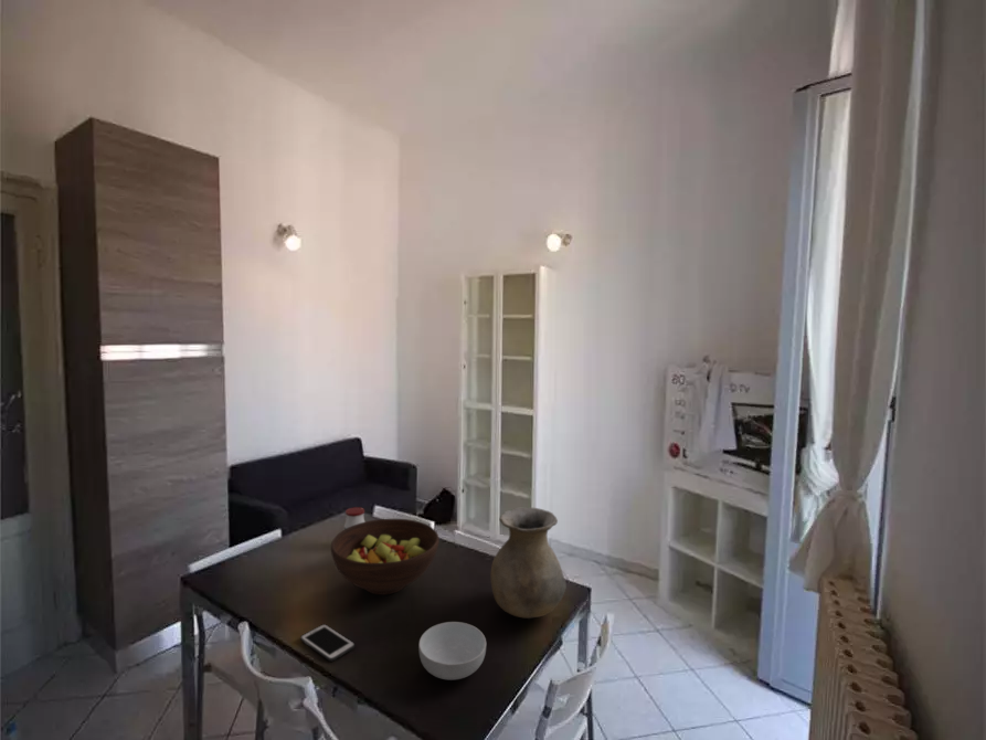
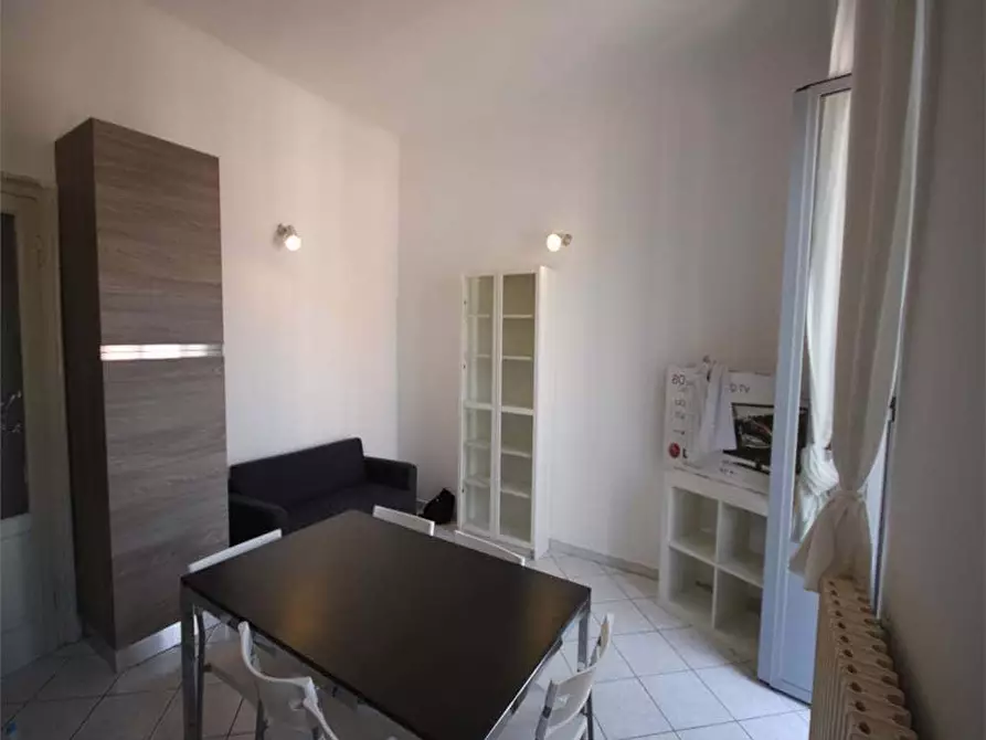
- vase (527, 562)
- jar (353, 525)
- cereal bowl (452, 654)
- fruit bowl (385, 561)
- cell phone (327, 642)
